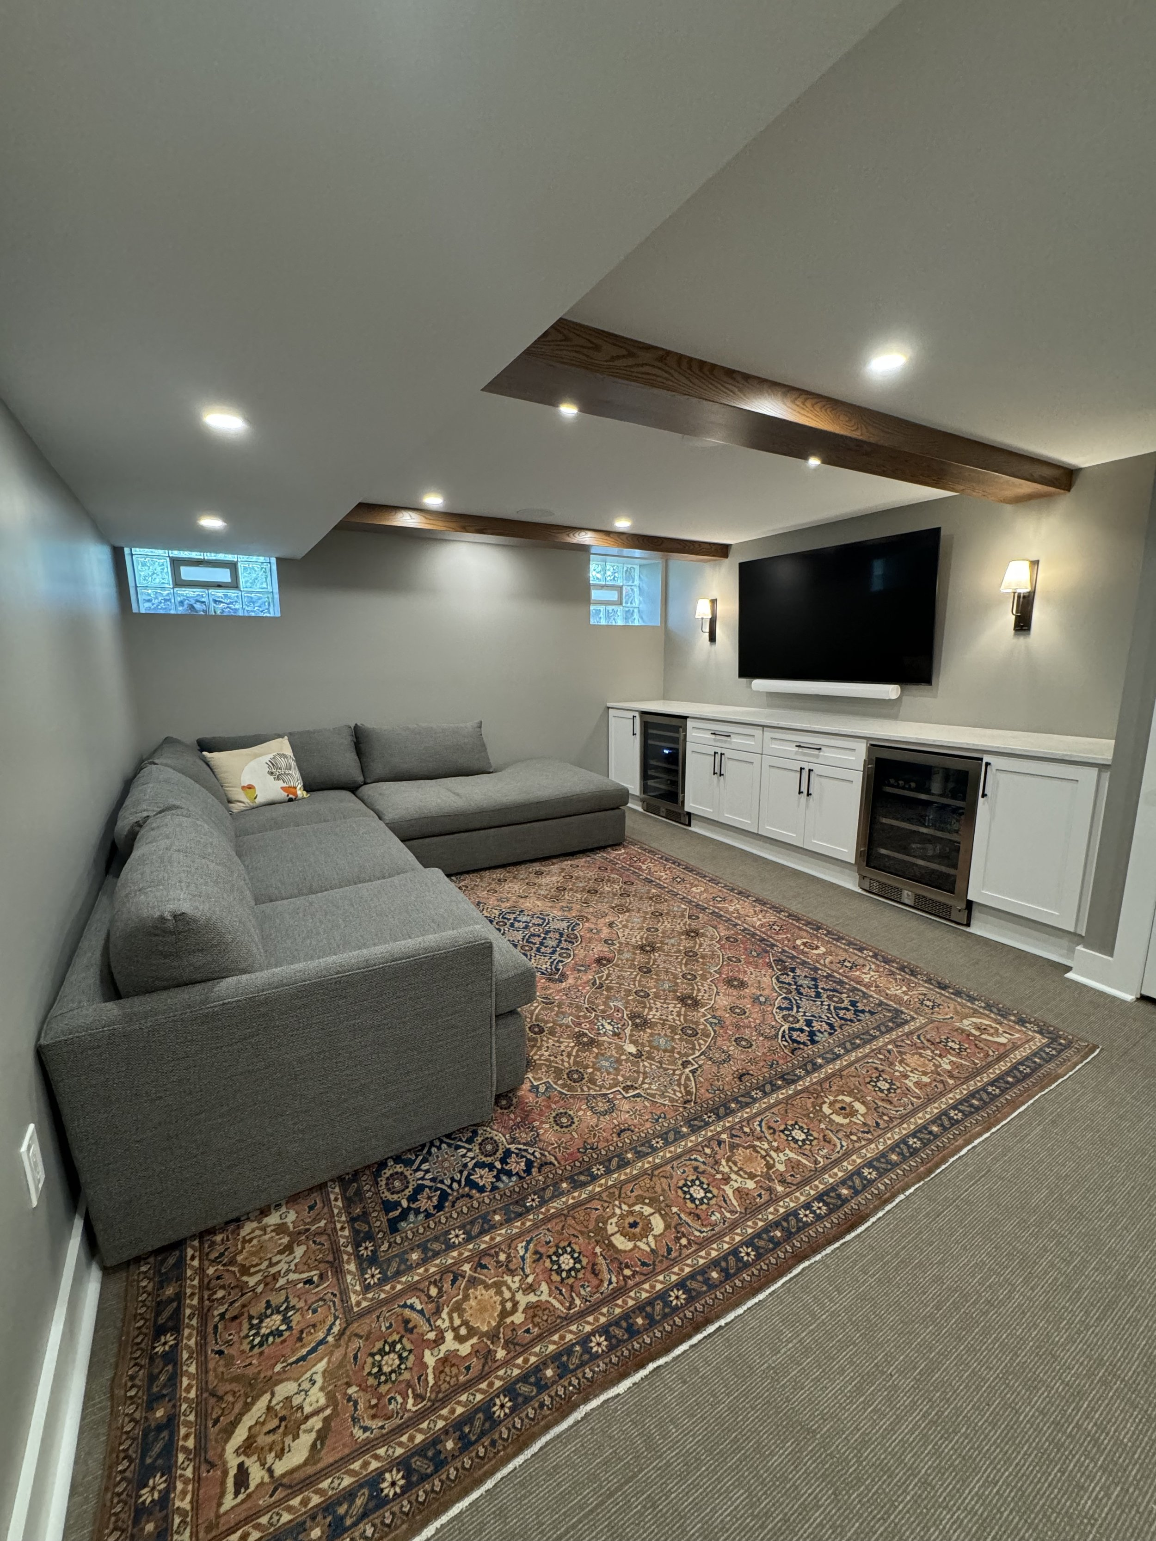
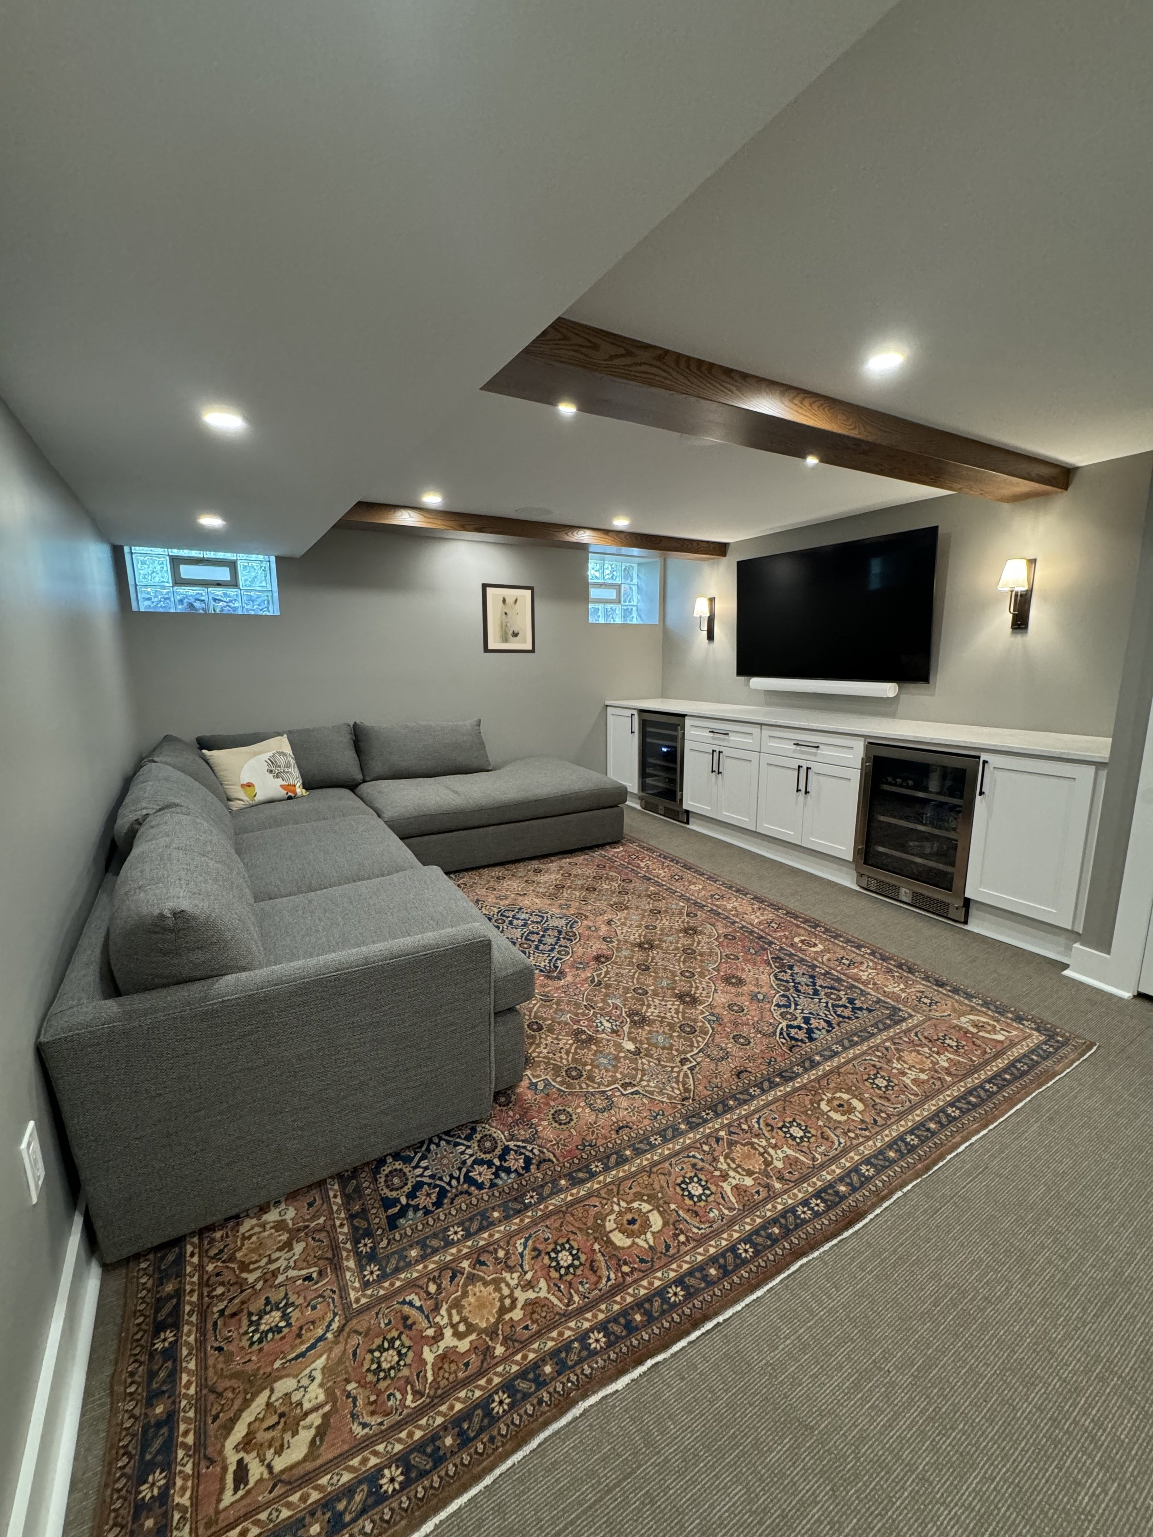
+ wall art (509, 619)
